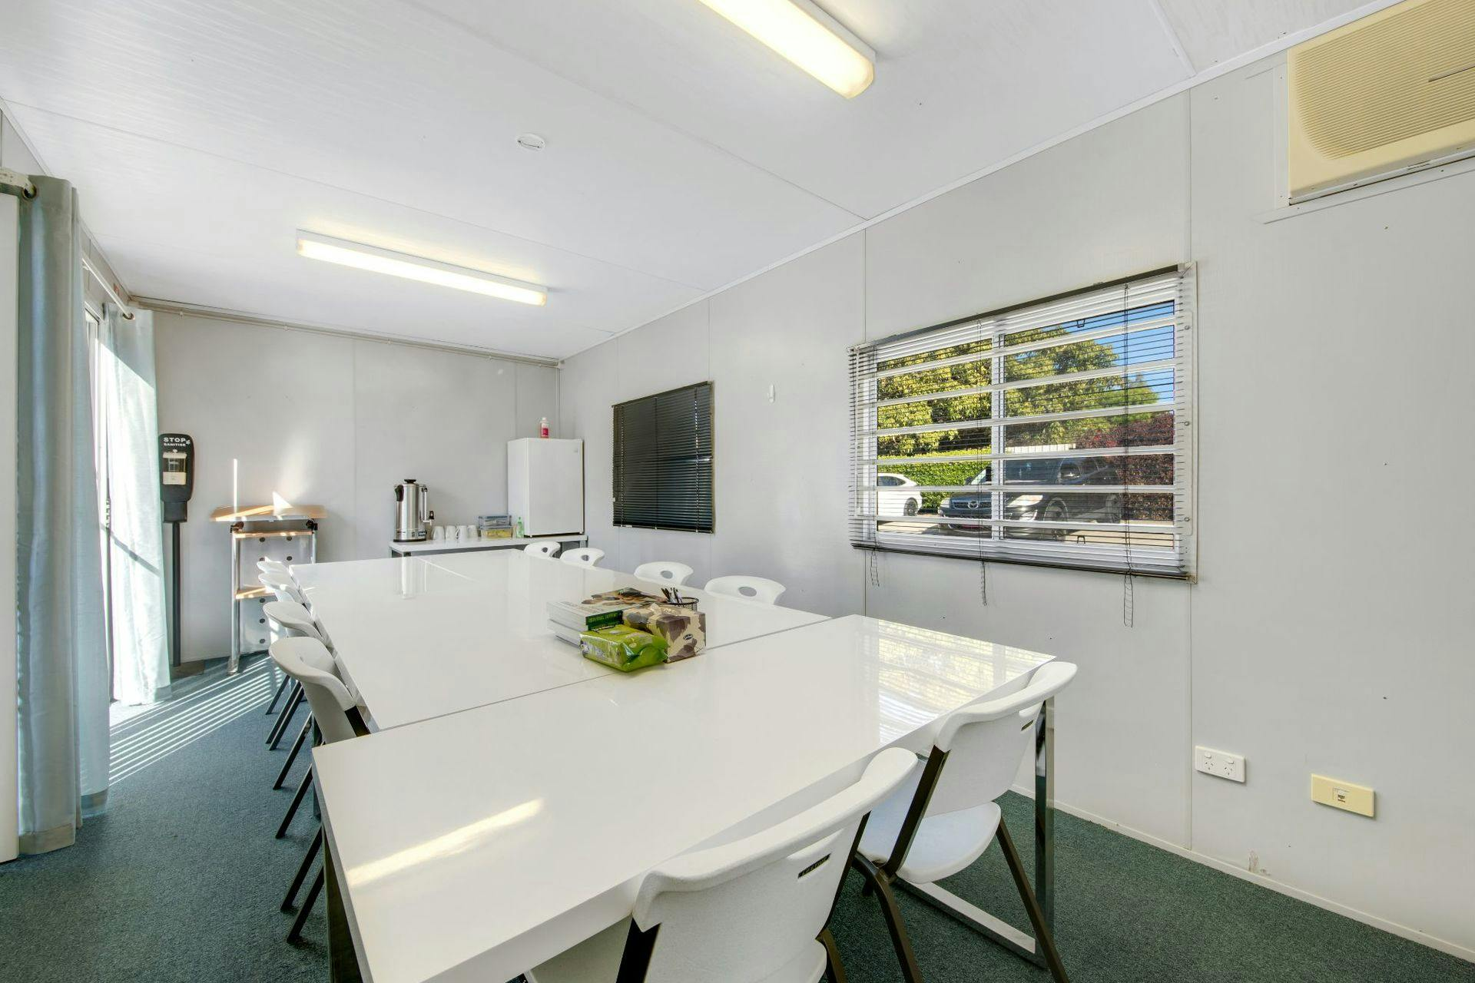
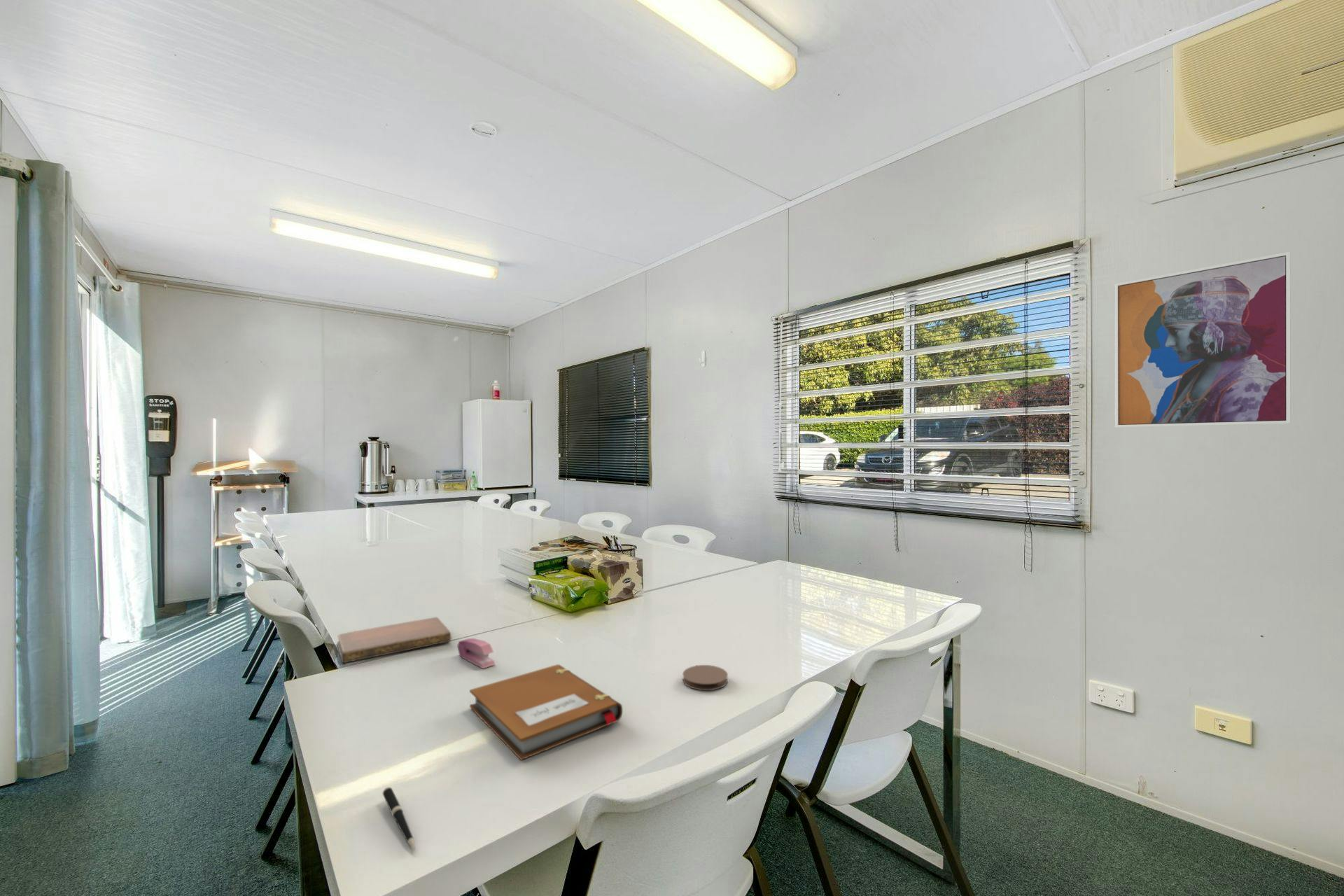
+ pen (400, 817)
+ notebook (546, 705)
+ coaster (705, 677)
+ notebook (394, 638)
+ wall art (1195, 347)
+ stapler (475, 650)
